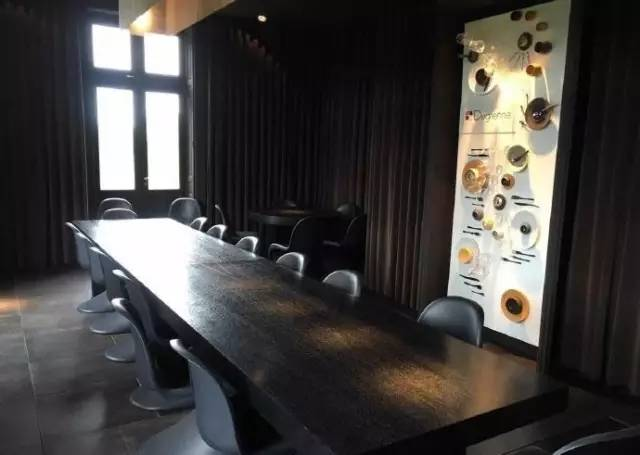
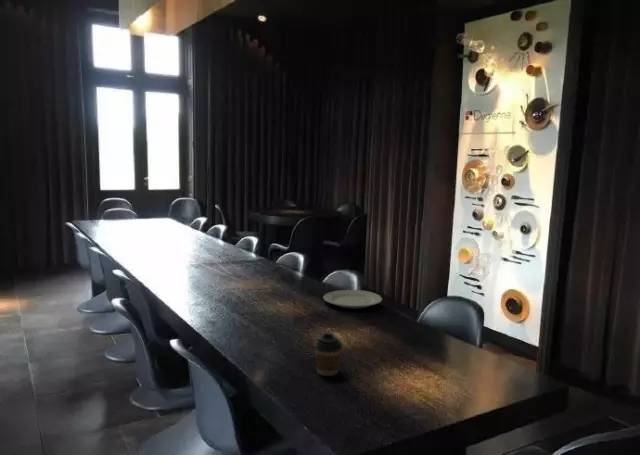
+ chinaware (352, 300)
+ coffee cup (328, 354)
